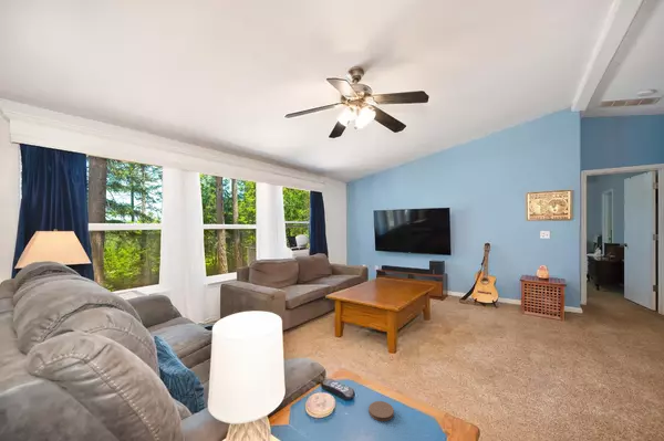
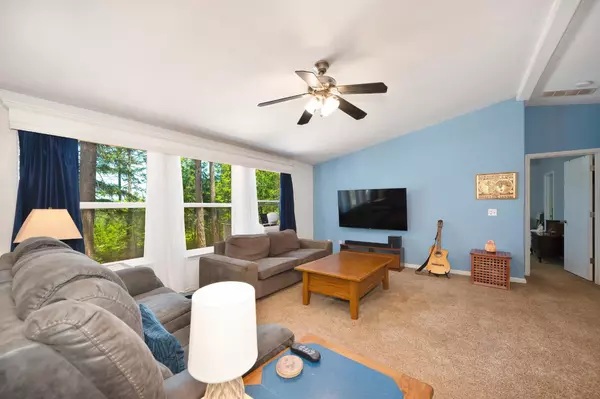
- coaster (381, 410)
